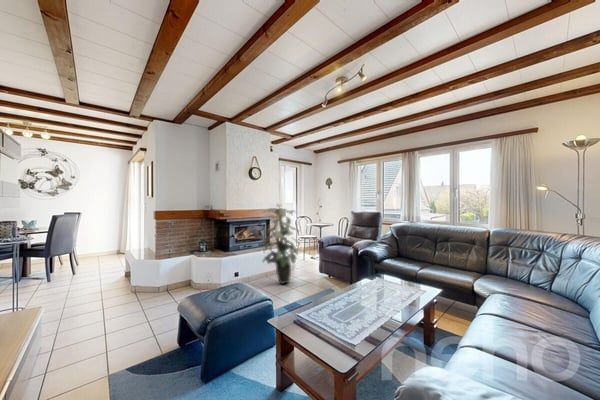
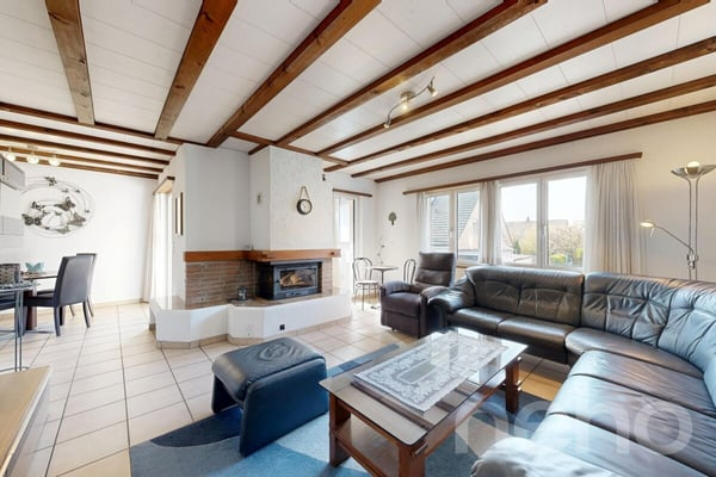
- indoor plant (280, 243)
